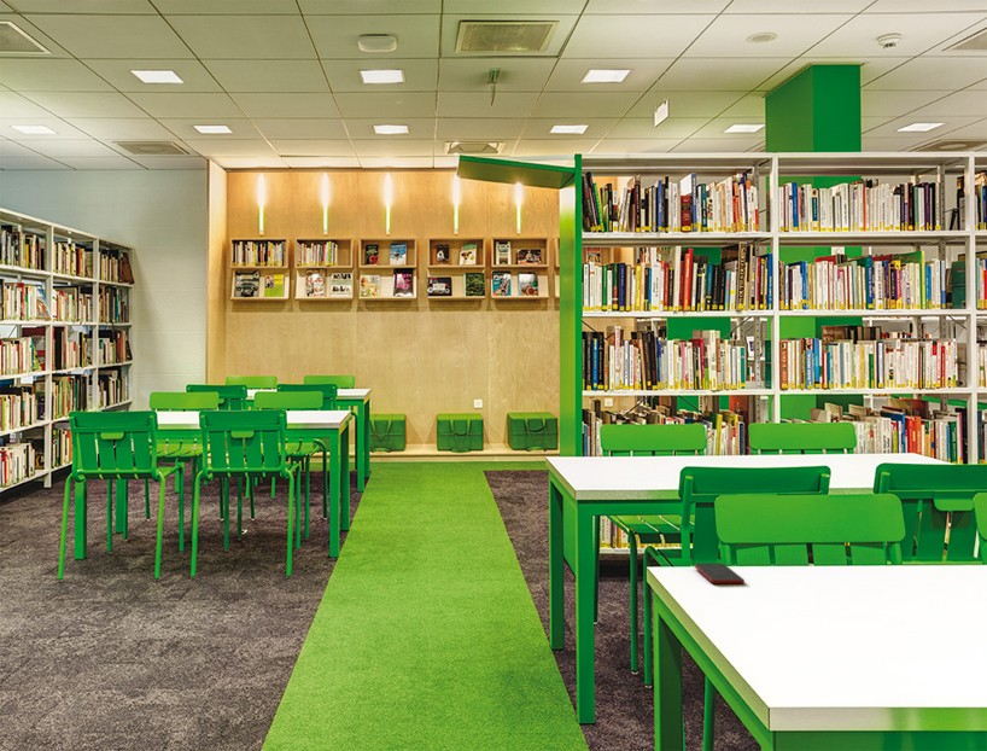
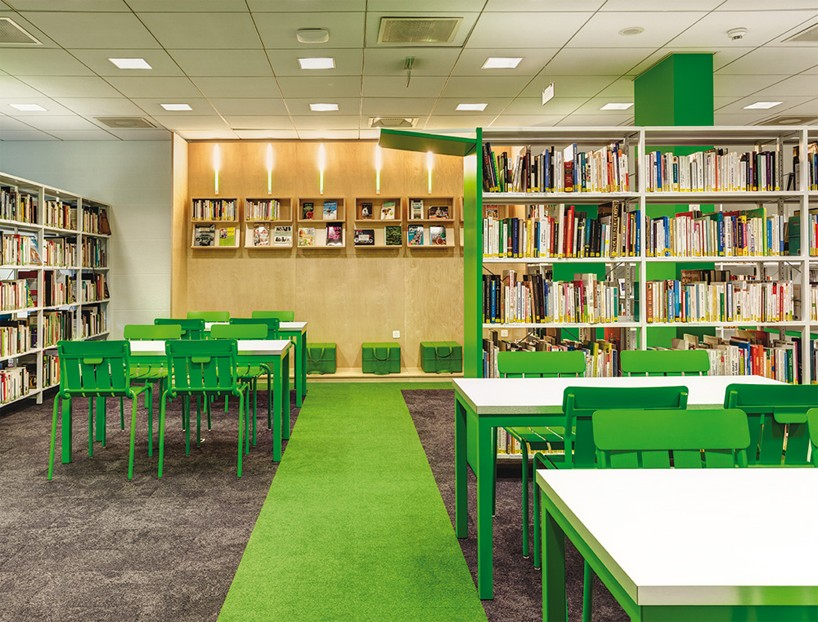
- smartphone (718, 572)
